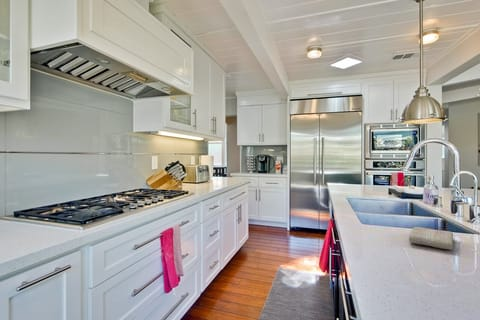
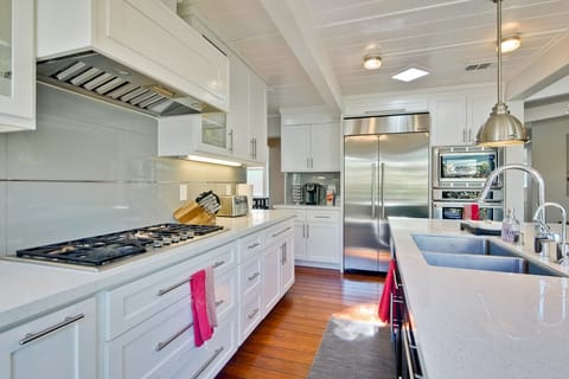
- washcloth (431, 236)
